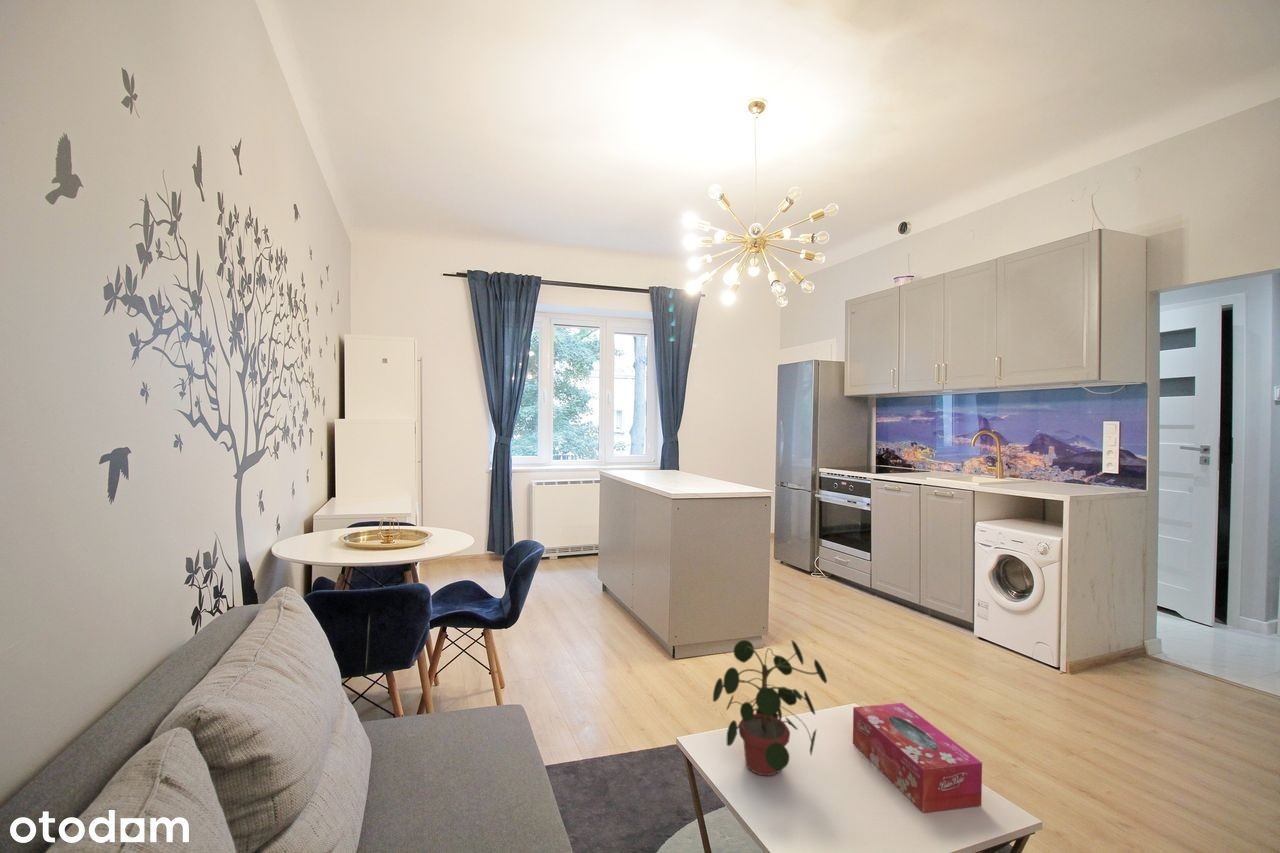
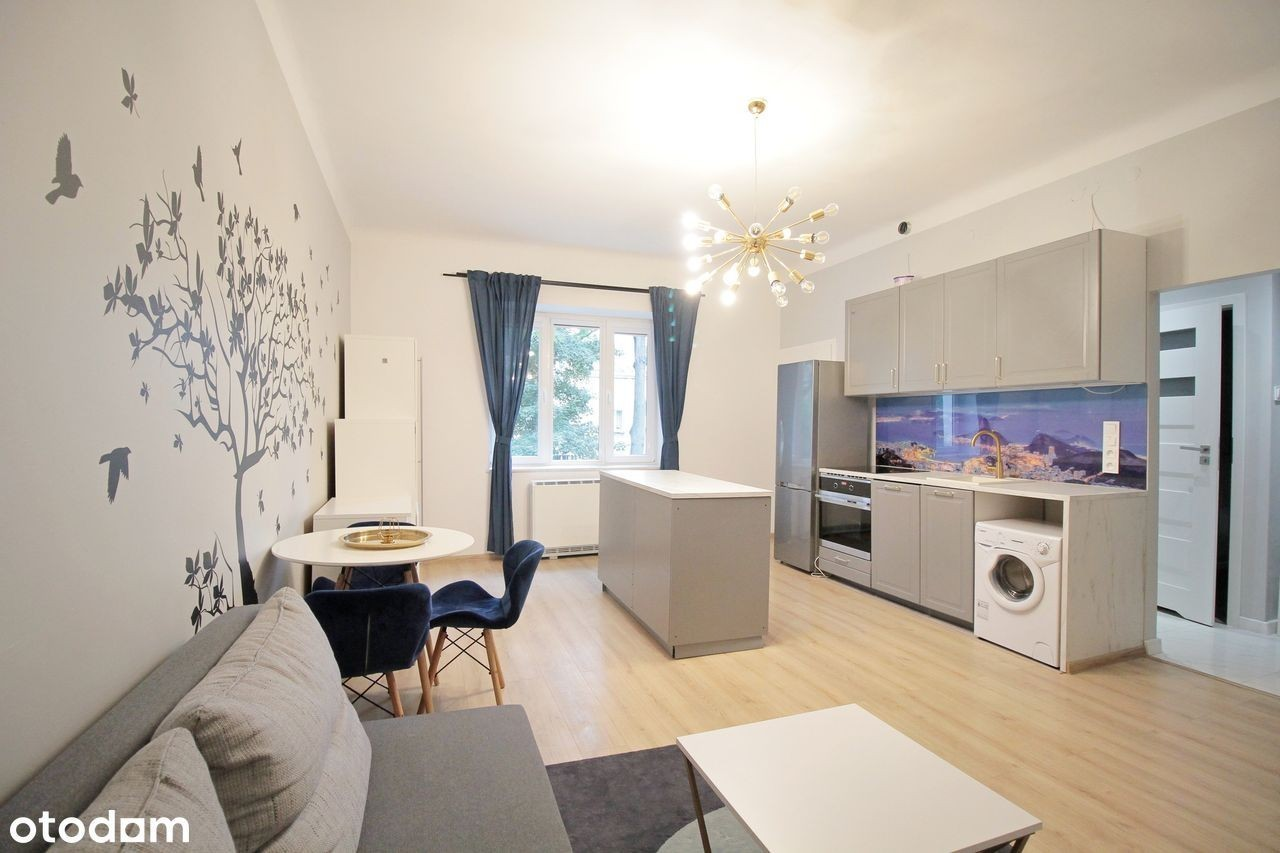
- potted plant (773, 699)
- tissue box (911, 752)
